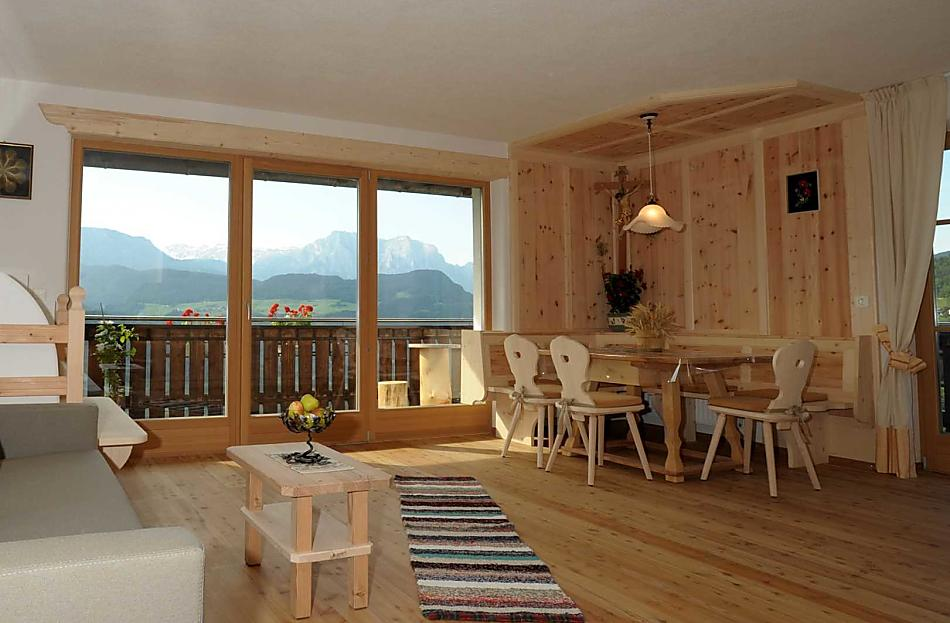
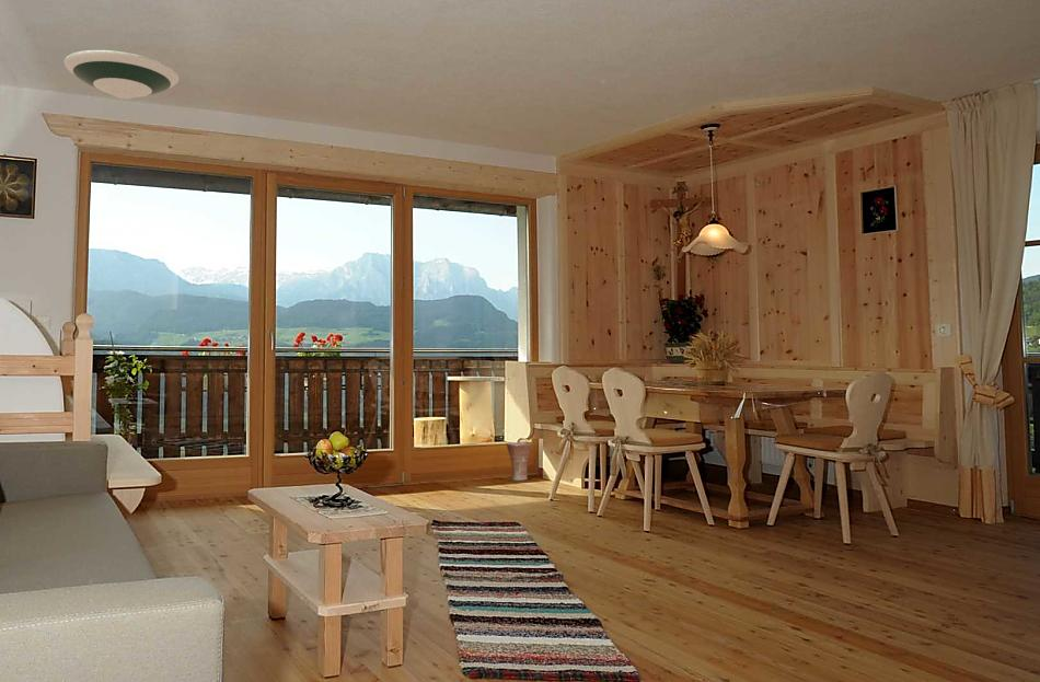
+ vase (519, 461)
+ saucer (123, 83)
